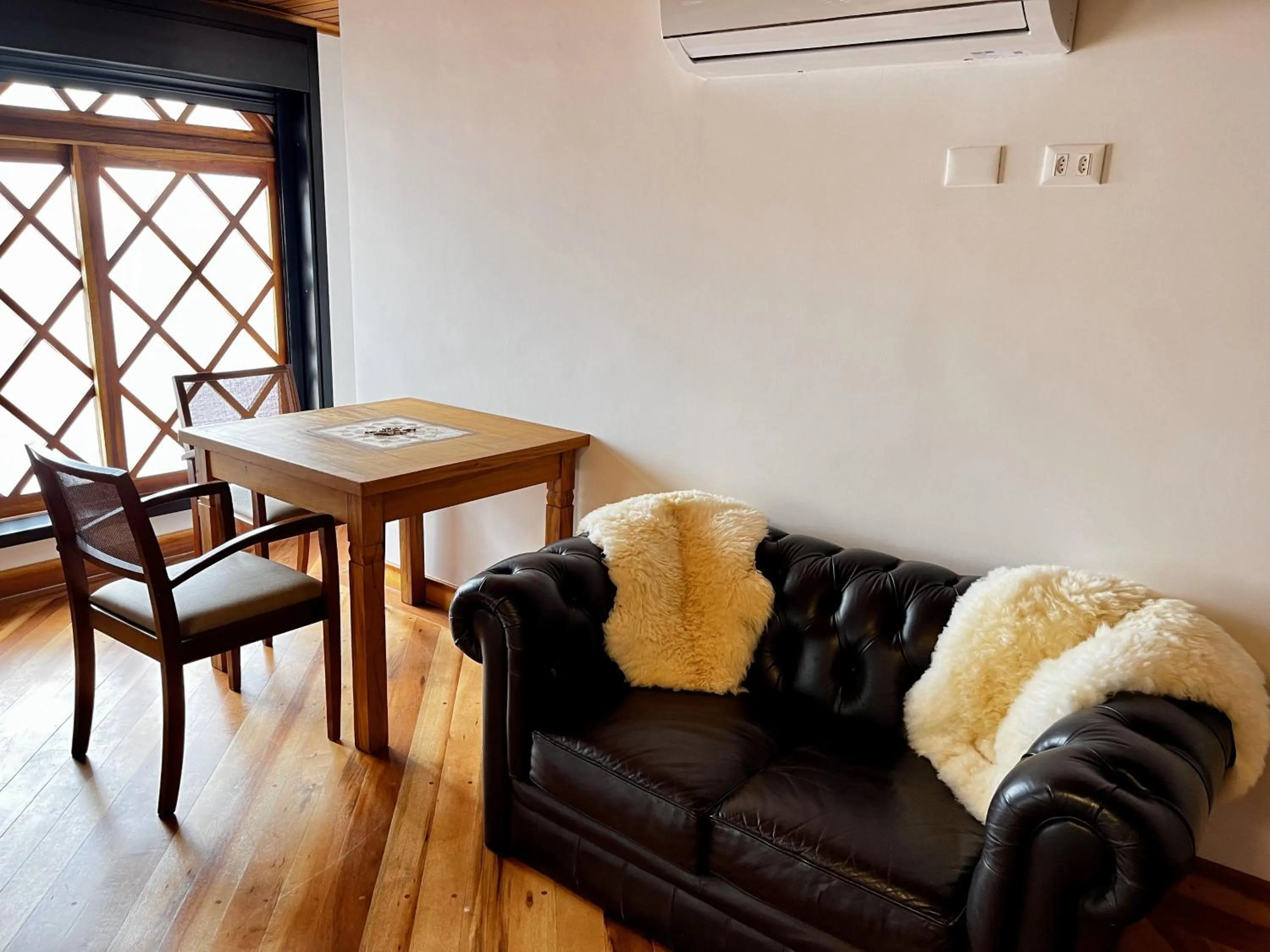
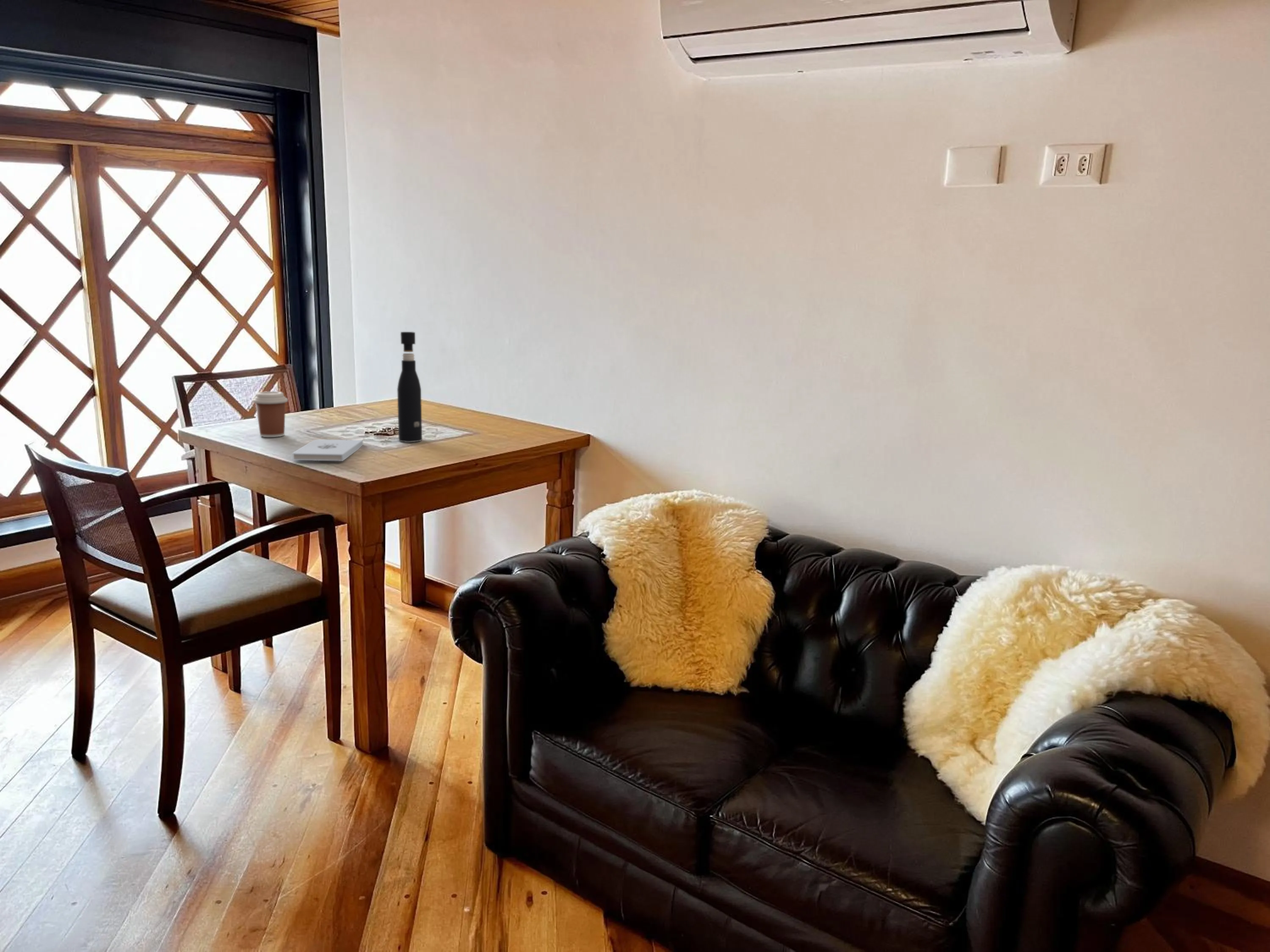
+ pepper grinder (409, 387)
+ notepad (329, 449)
+ coffee cup (271, 414)
